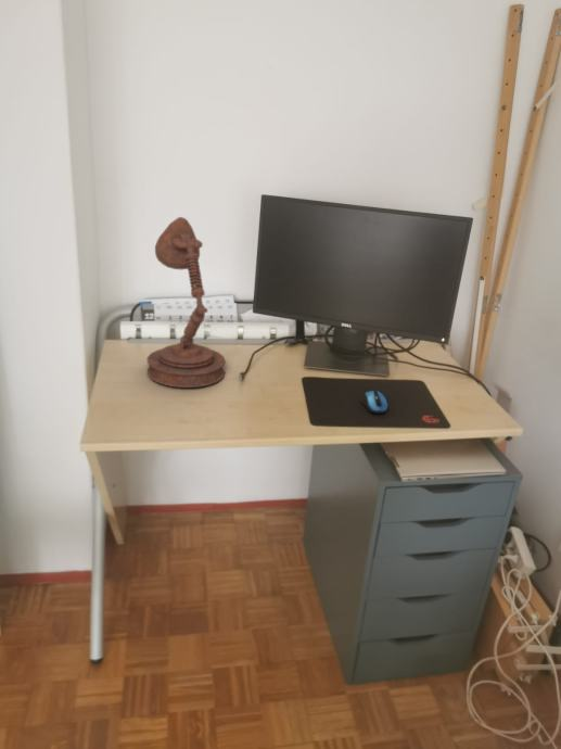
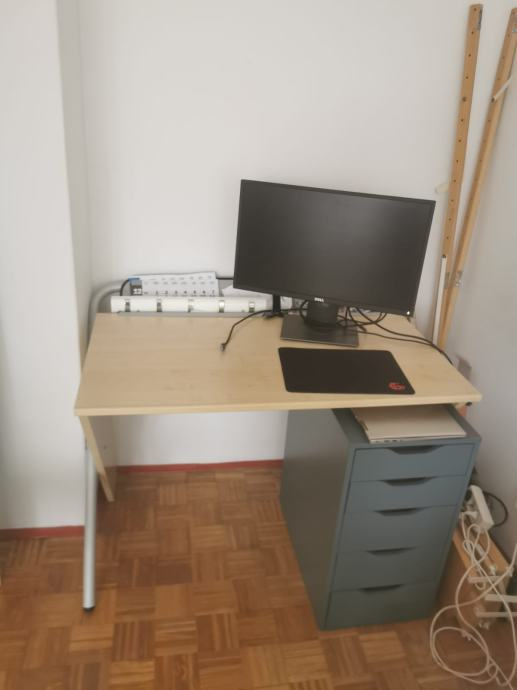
- computer mouse (375, 398)
- desk lamp (192, 296)
